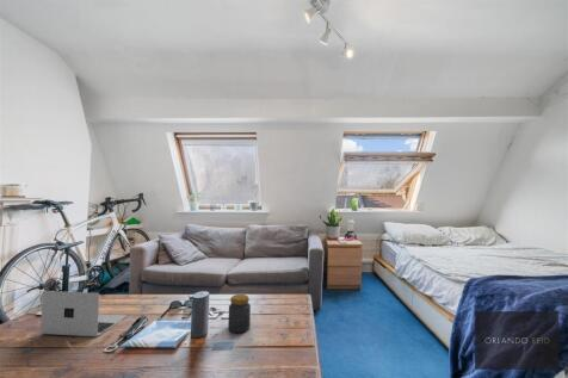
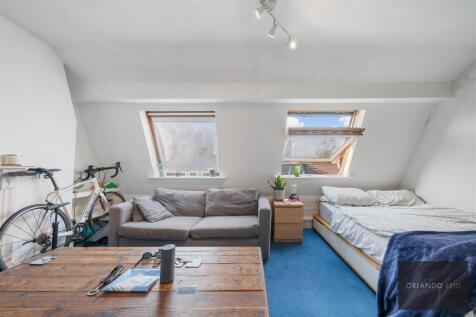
- jar (239, 311)
- laptop (87, 304)
